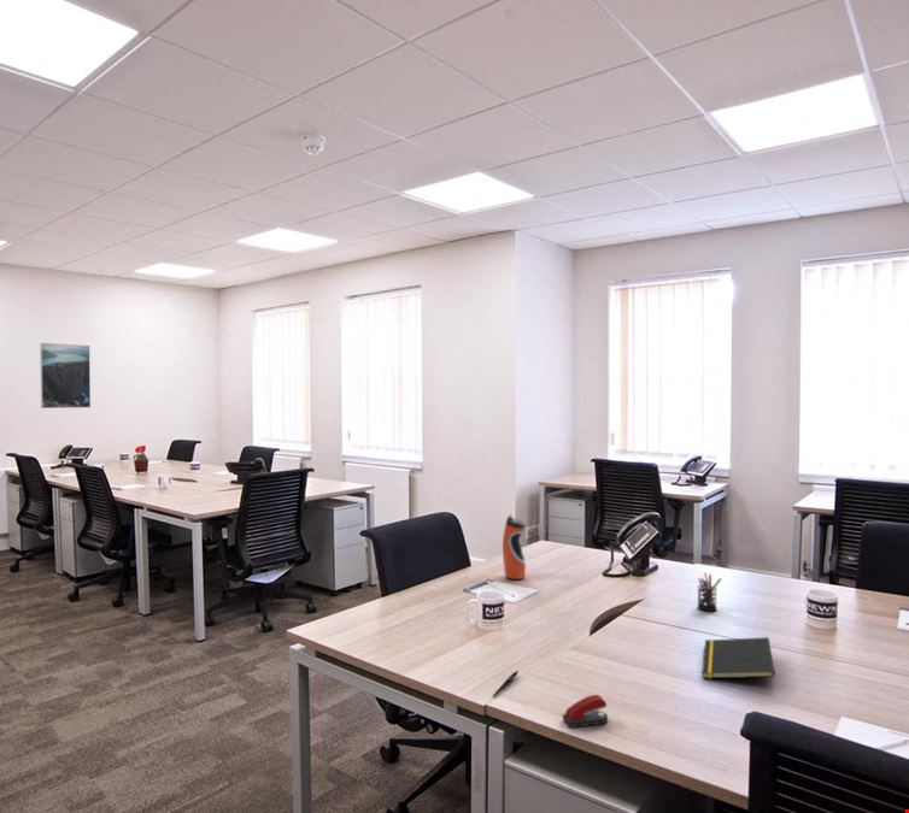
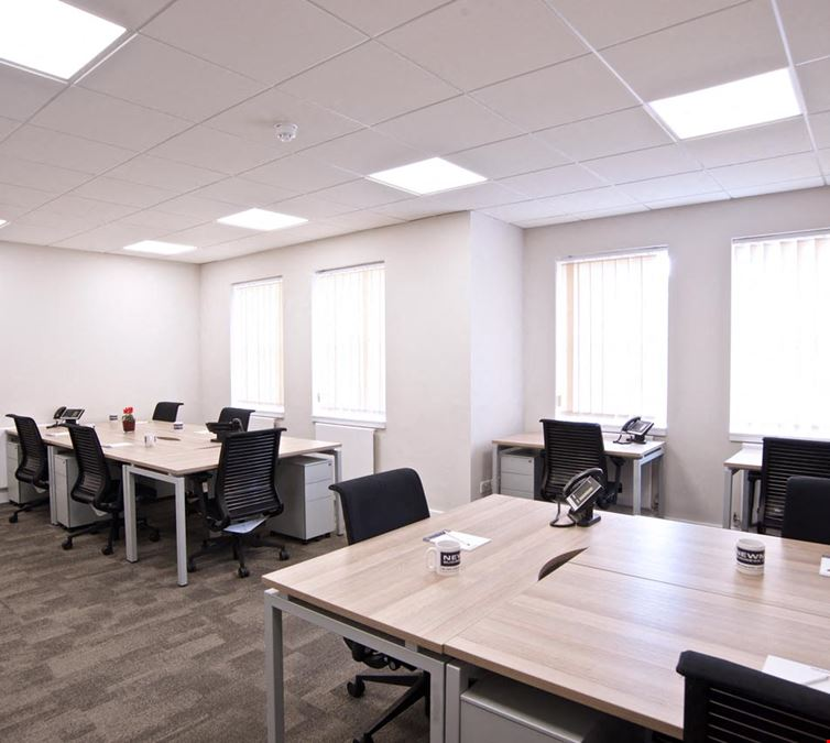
- pen (505, 682)
- water bottle (514, 546)
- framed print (65, 376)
- pen holder (709, 590)
- stapler (586, 709)
- notepad (737, 656)
